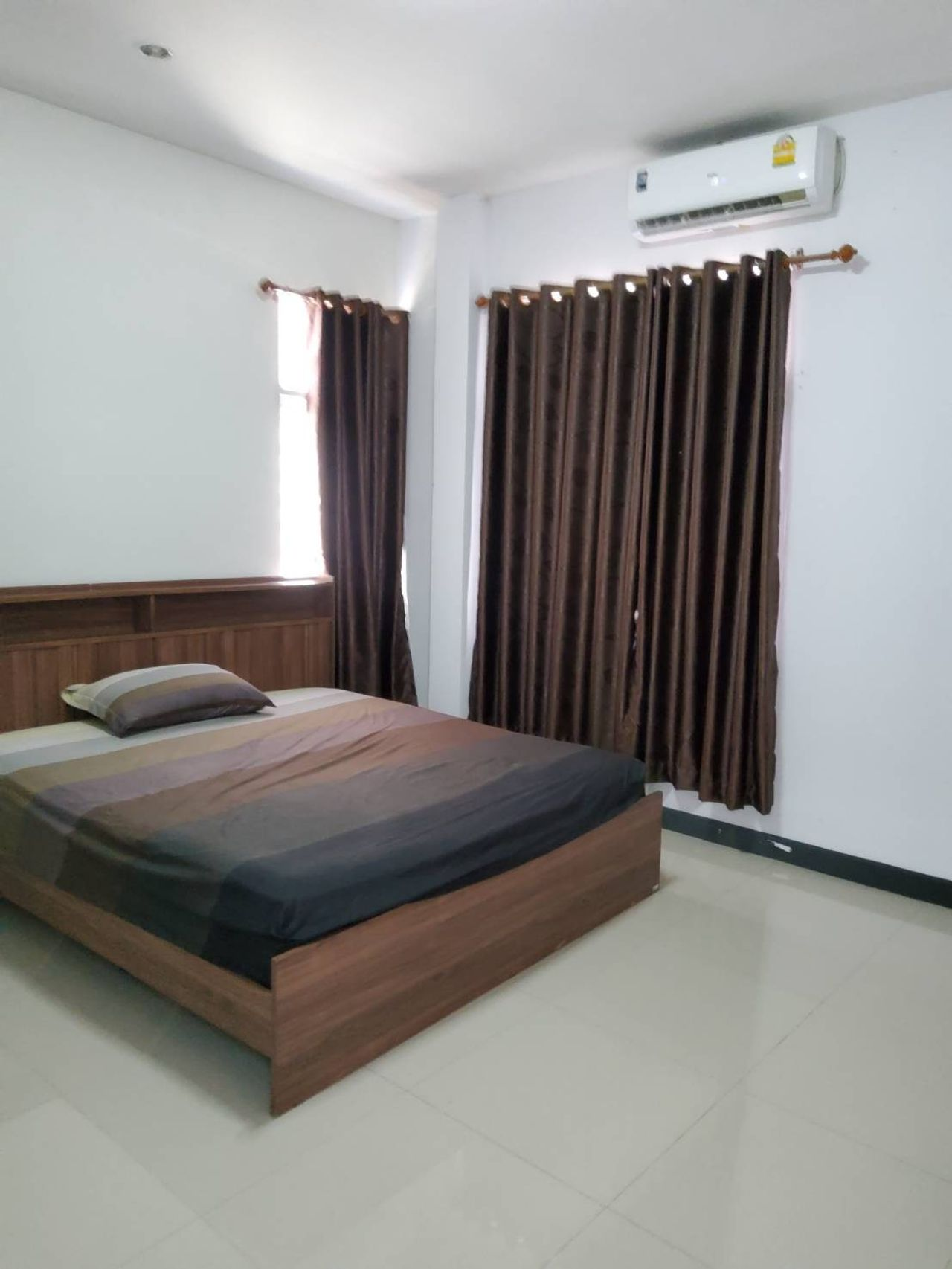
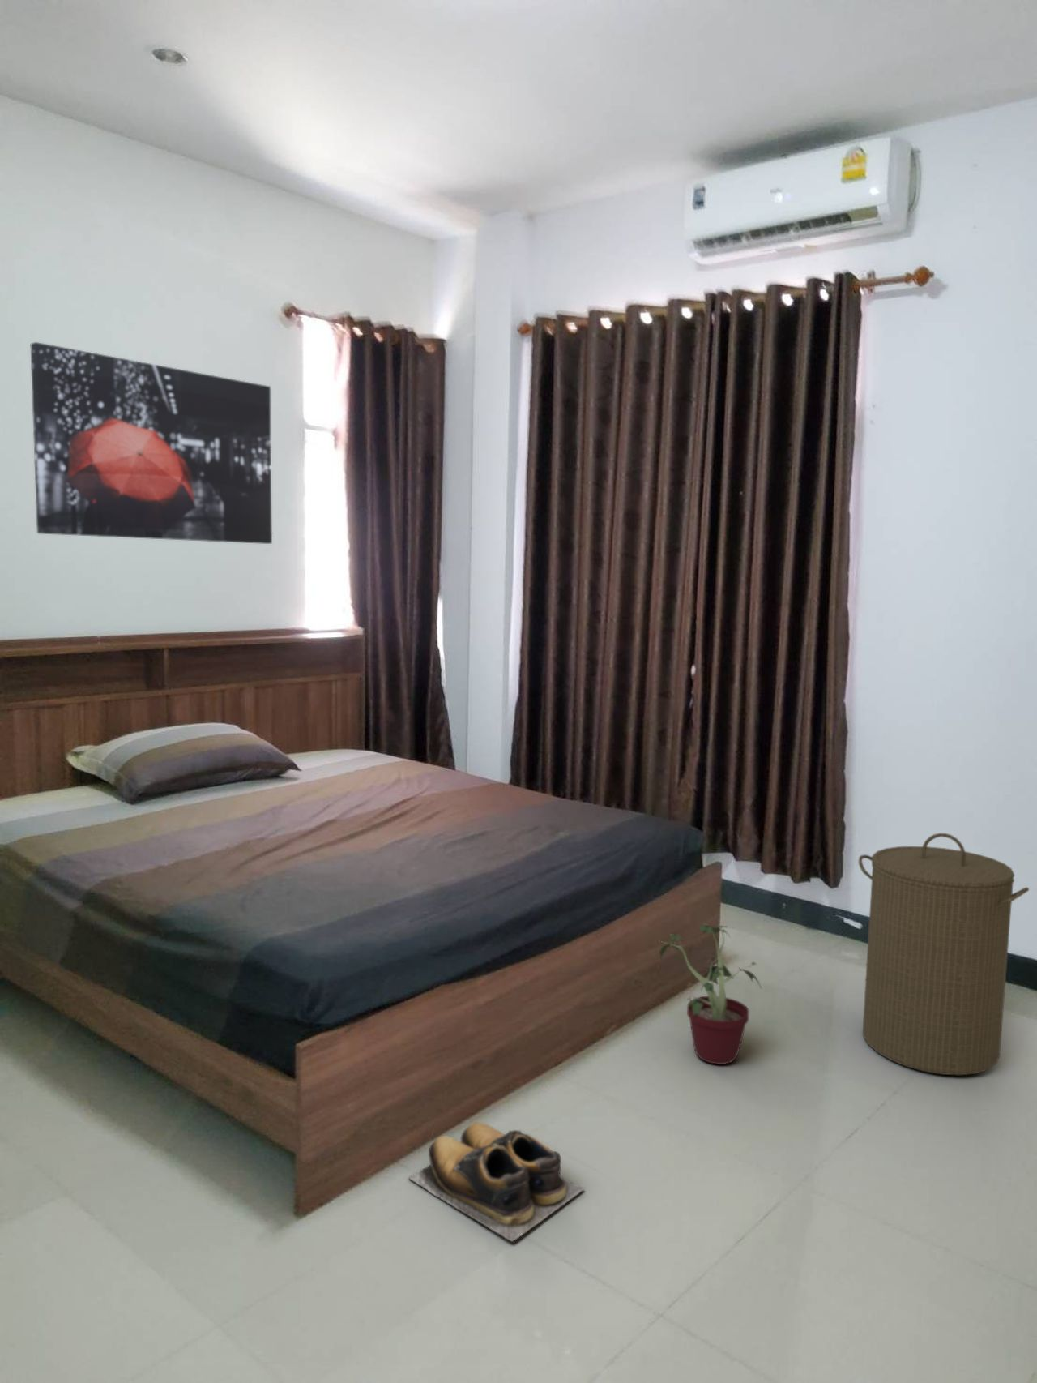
+ laundry hamper (936, 941)
+ potted plant (700, 985)
+ shoes (496, 1161)
+ wall art (162, 453)
